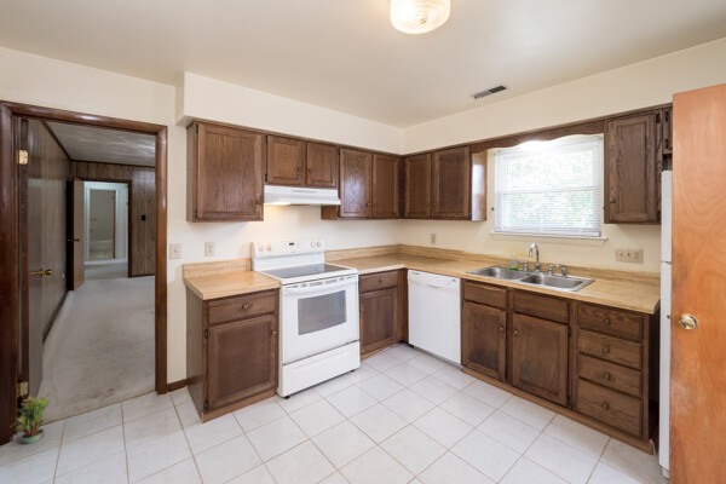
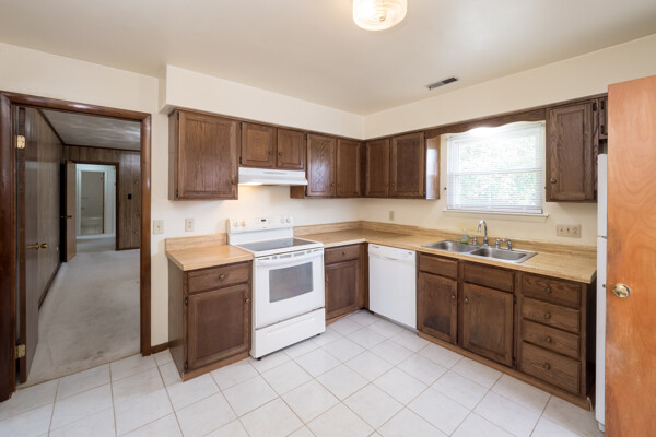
- potted plant (29, 417)
